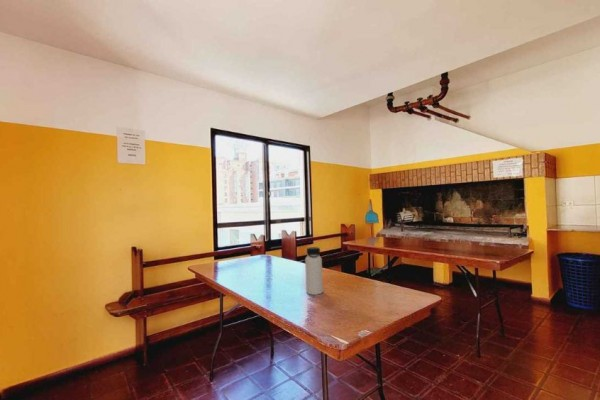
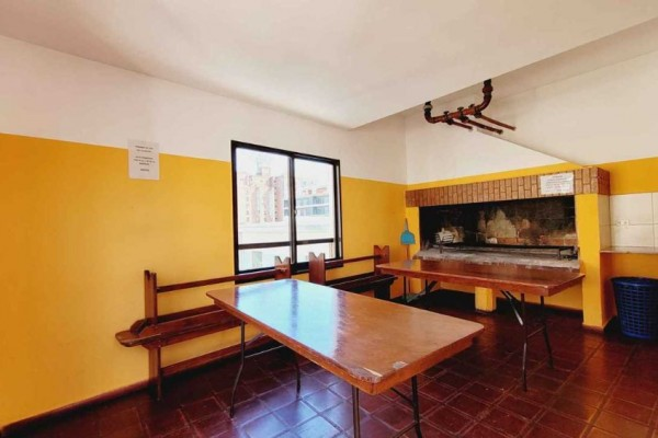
- water bottle (313, 269)
